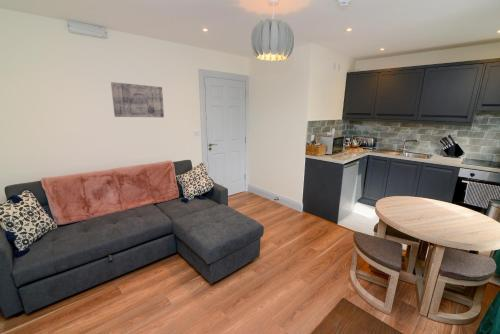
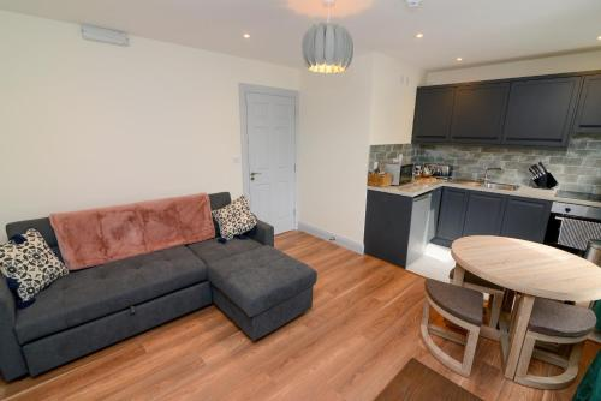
- wall art (139, 101)
